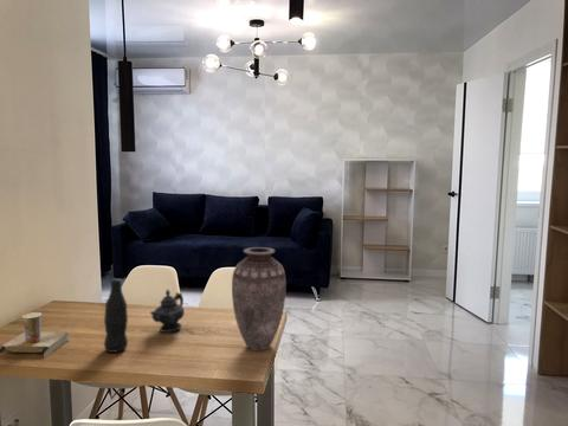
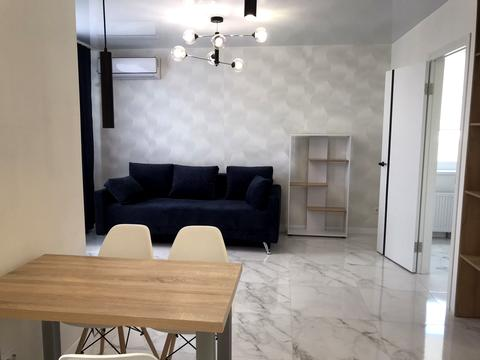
- cup (31, 331)
- bottle (115, 314)
- vase (258, 298)
- teapot (168, 309)
